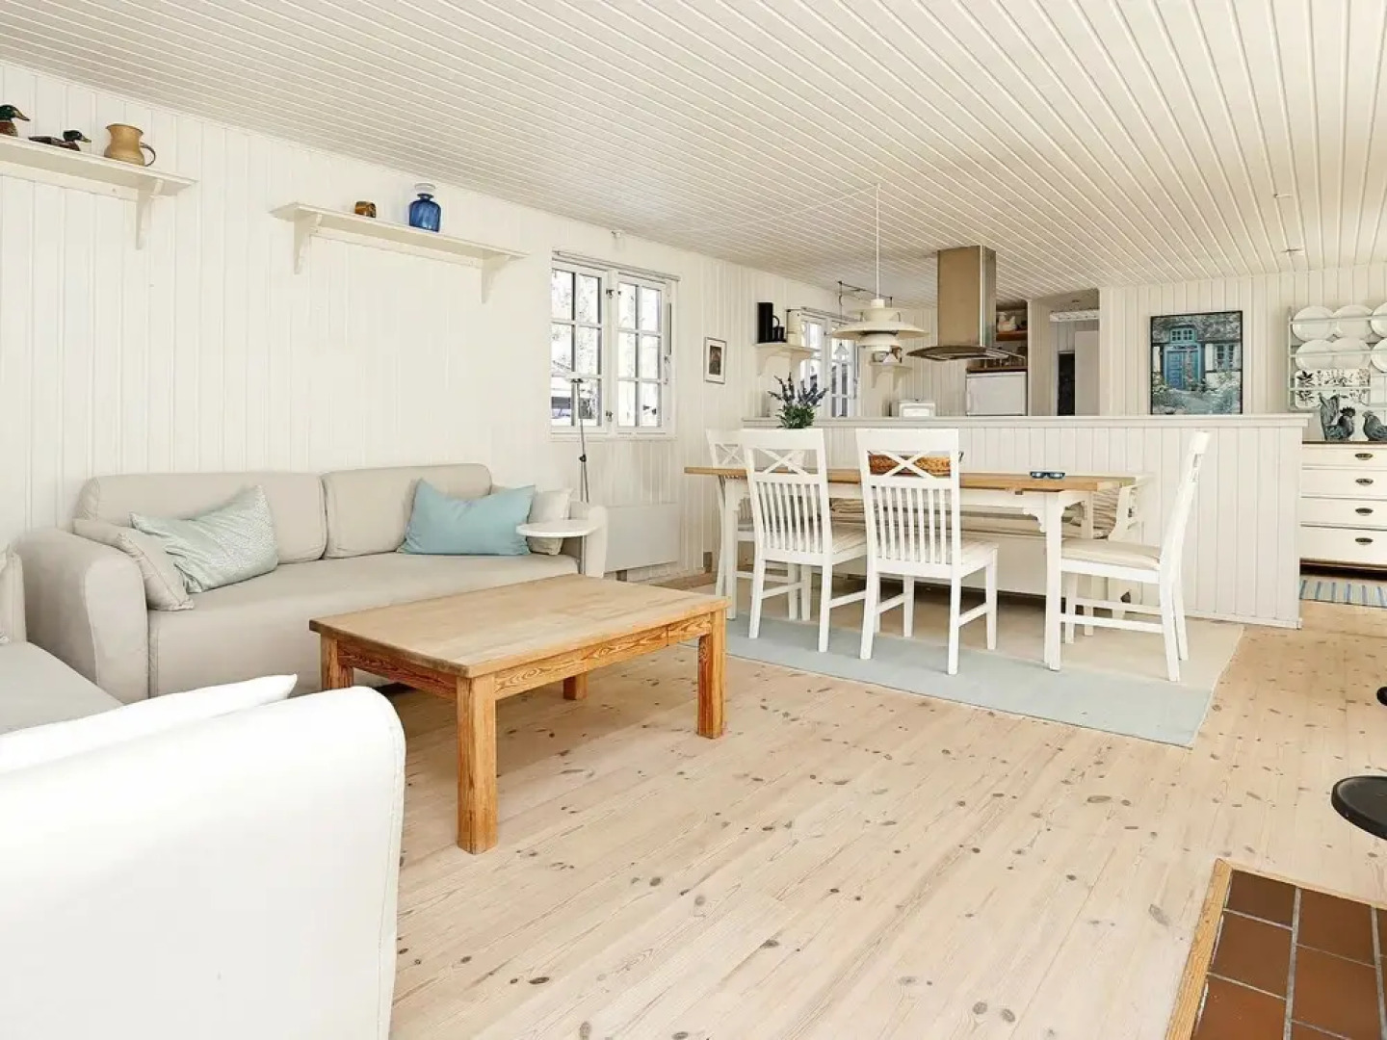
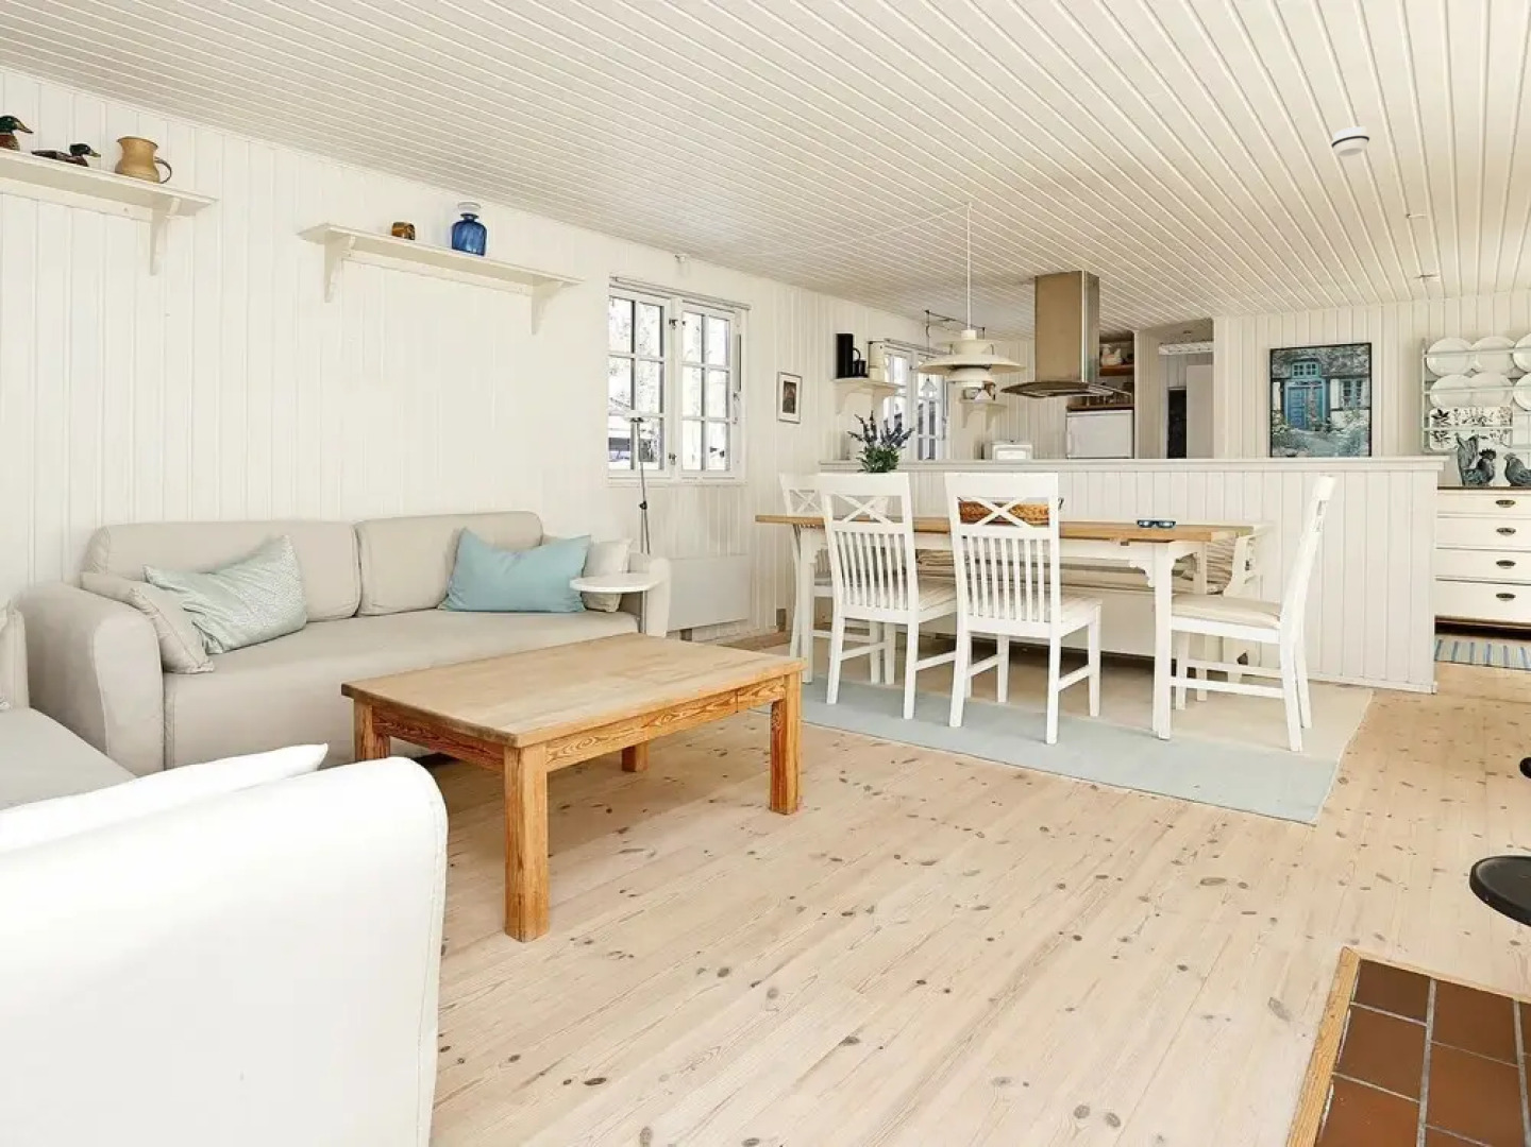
+ smoke detector (1350, 142)
